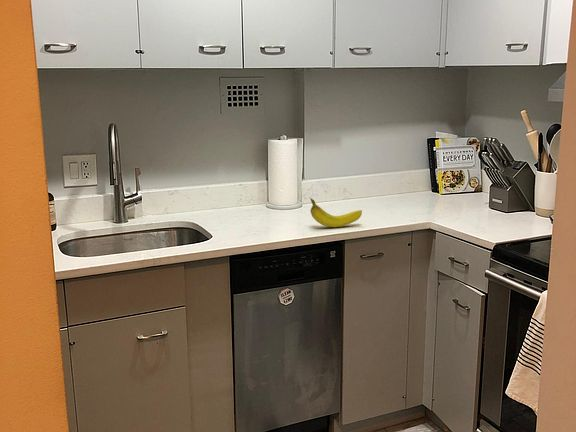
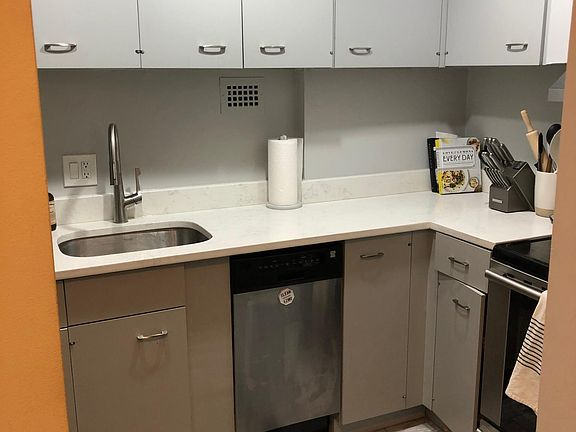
- fruit (335, 216)
